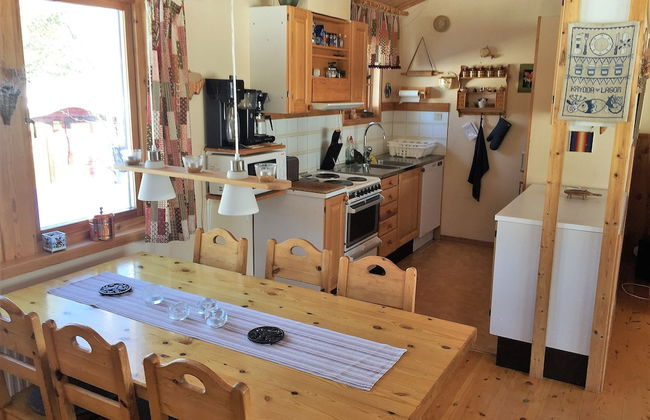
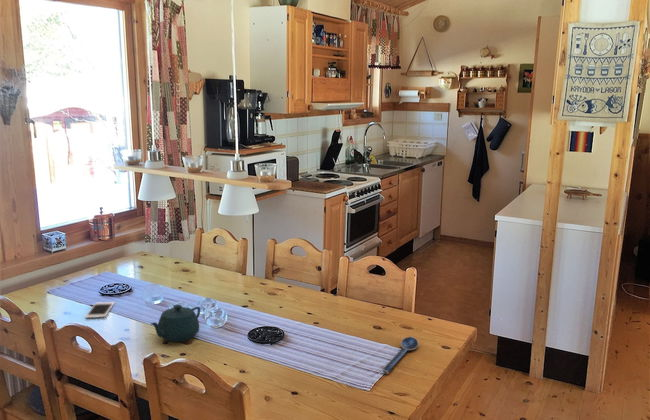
+ spoon (398, 353)
+ cell phone (100, 309)
+ teapot (176, 321)
